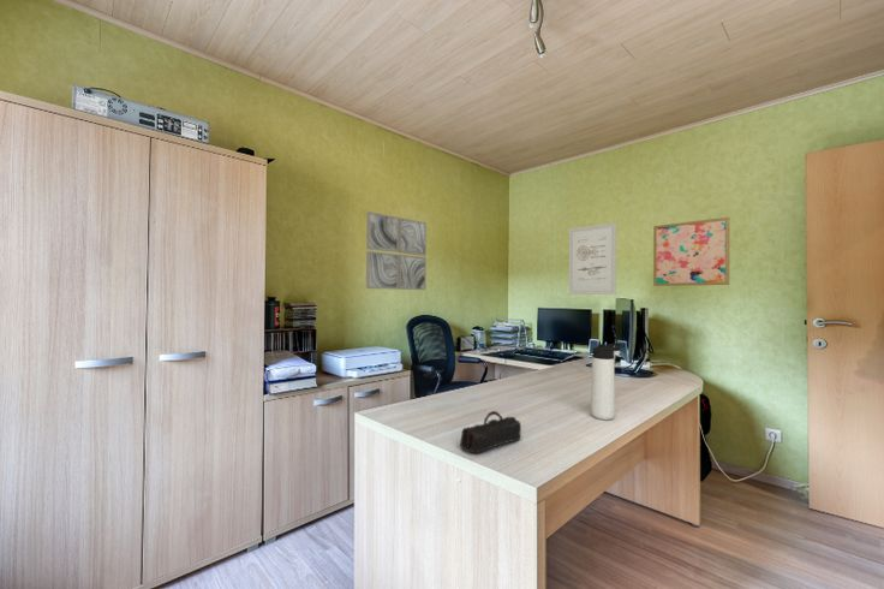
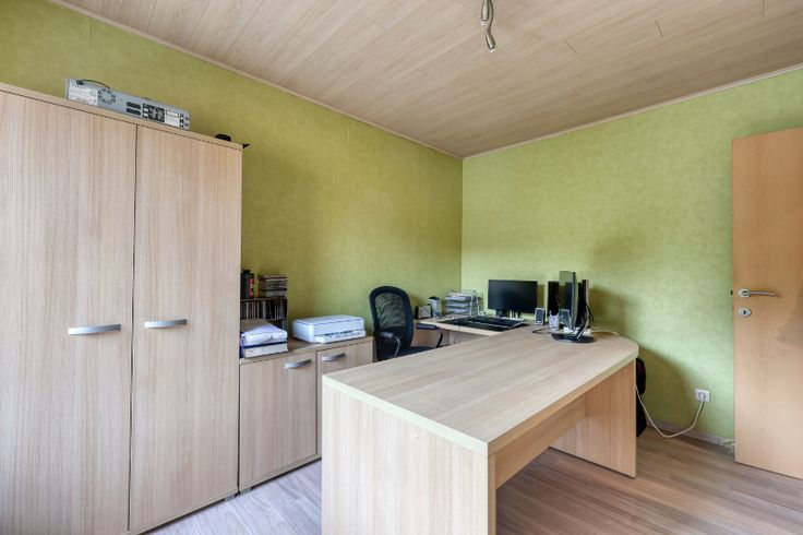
- wall art (396, 254)
- wall art (591, 260)
- pencil case (491, 428)
- wall art (689, 254)
- thermos bottle (607, 380)
